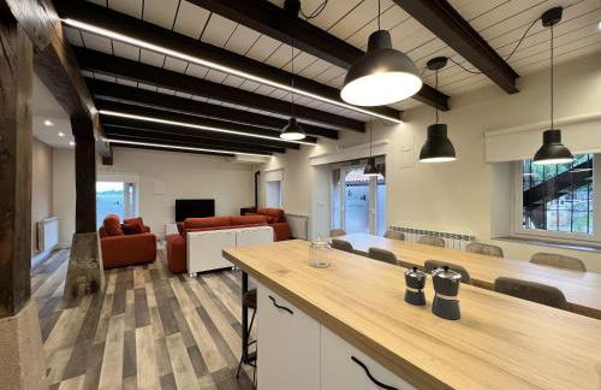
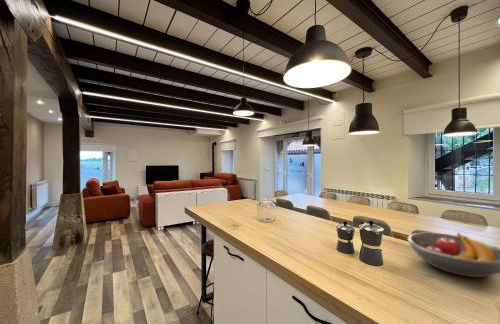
+ fruit bowl (454, 253)
